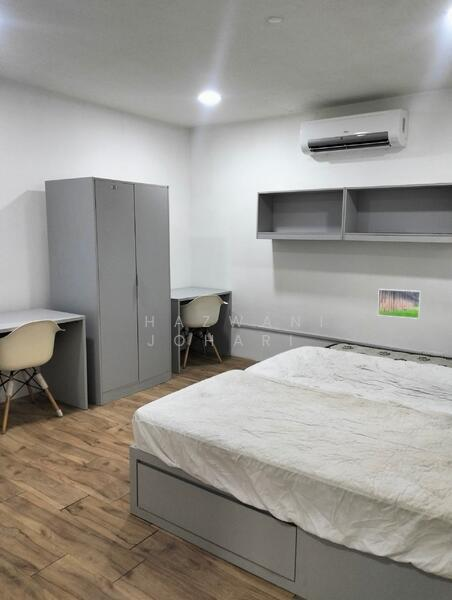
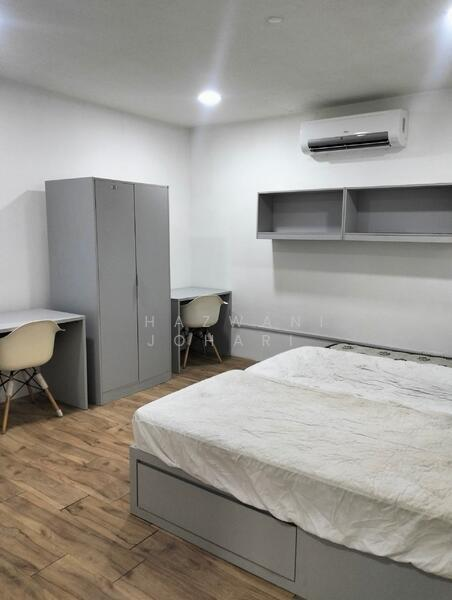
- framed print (398, 303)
